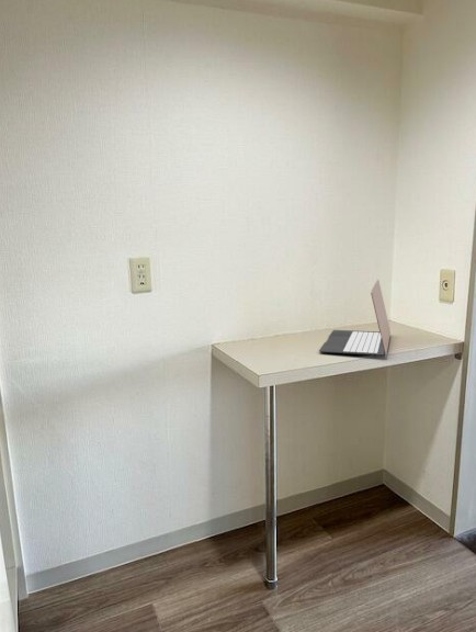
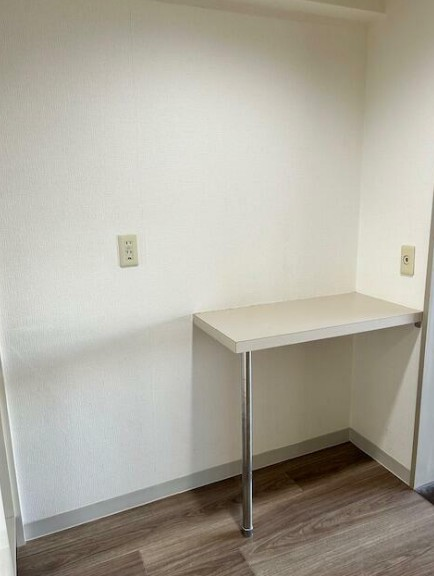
- laptop (355, 330)
